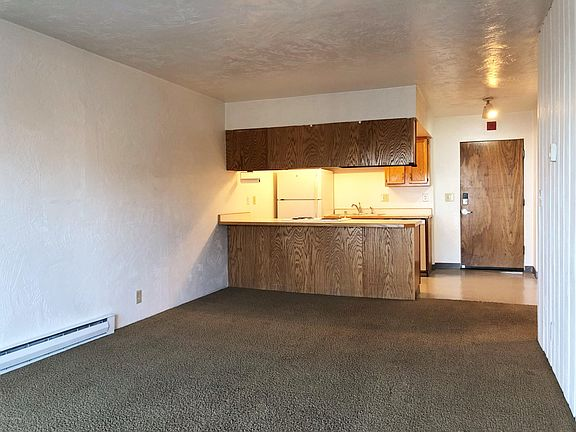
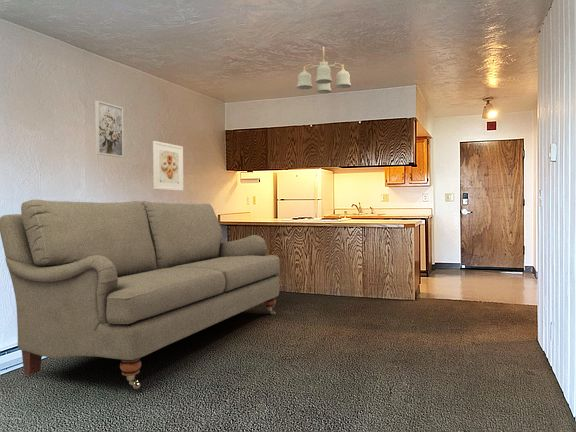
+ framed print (168, 167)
+ ceiling light fixture (323, 67)
+ wall art (110, 130)
+ sofa (169, 268)
